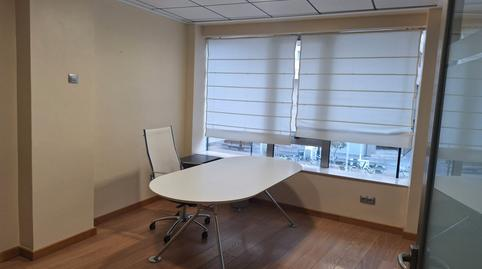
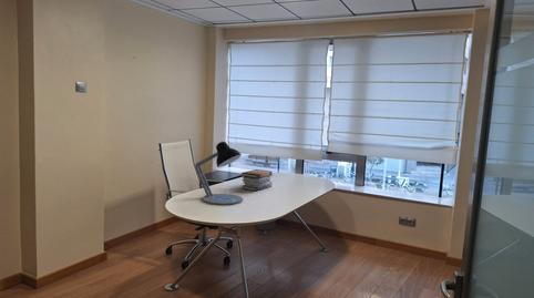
+ book stack (256, 179)
+ desk lamp (218, 166)
